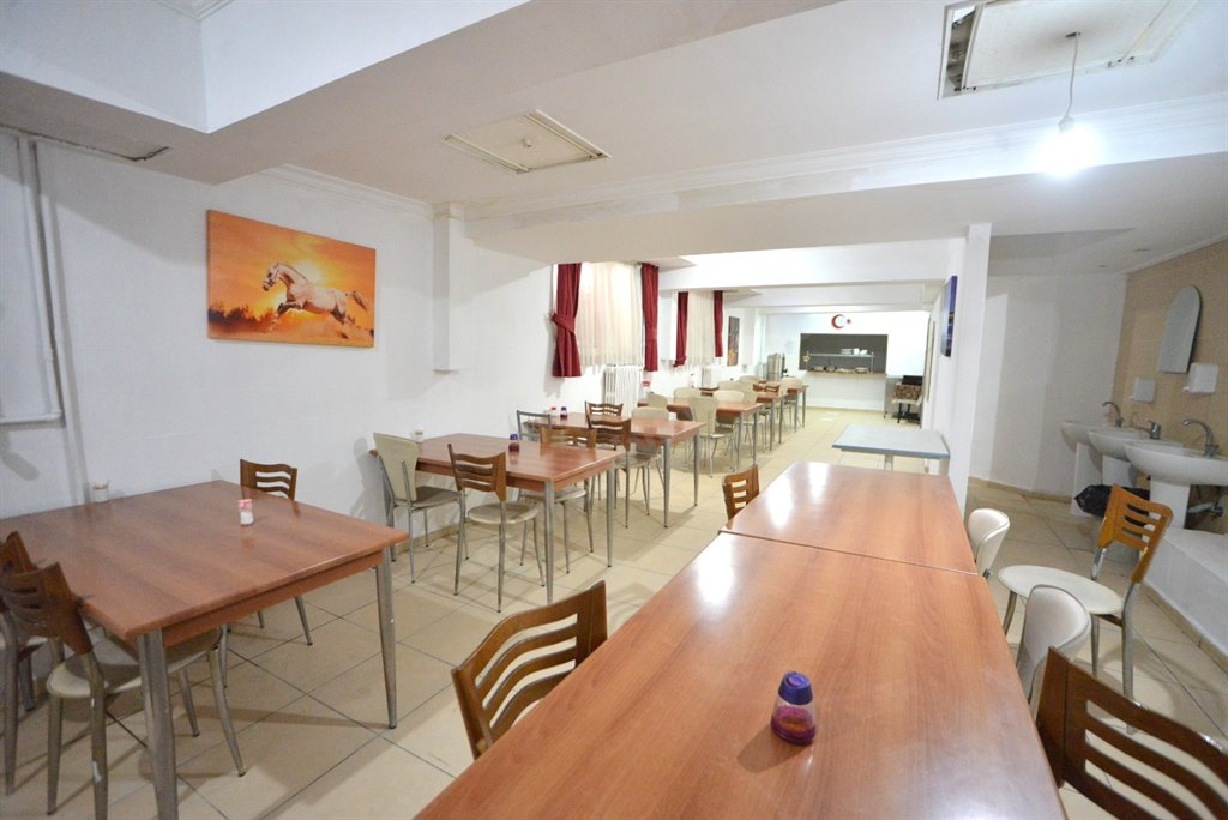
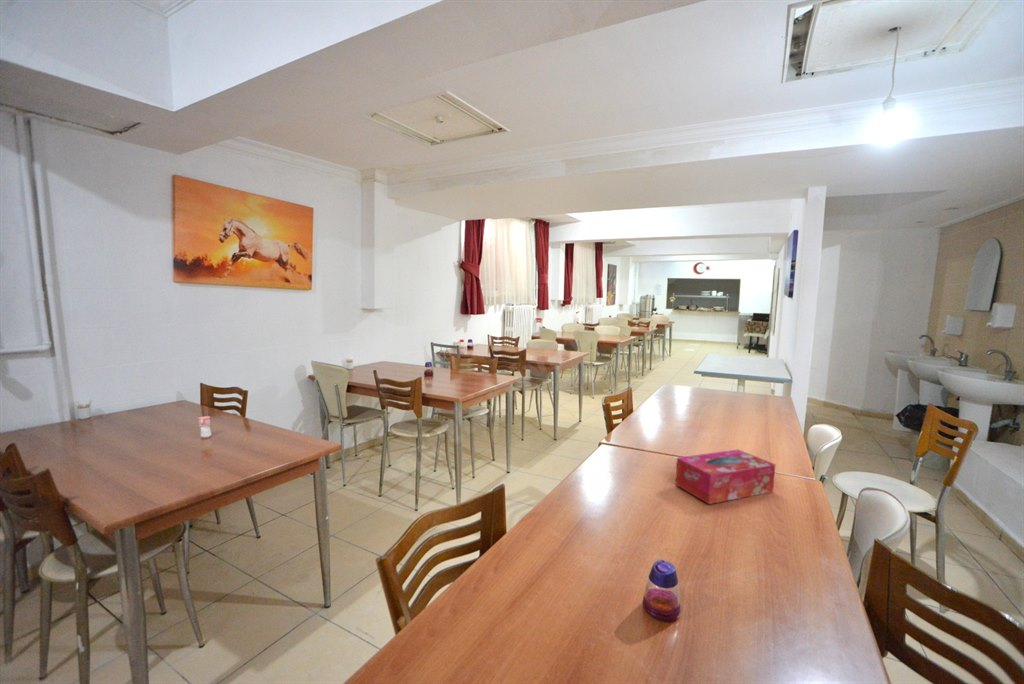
+ tissue box (724, 474)
